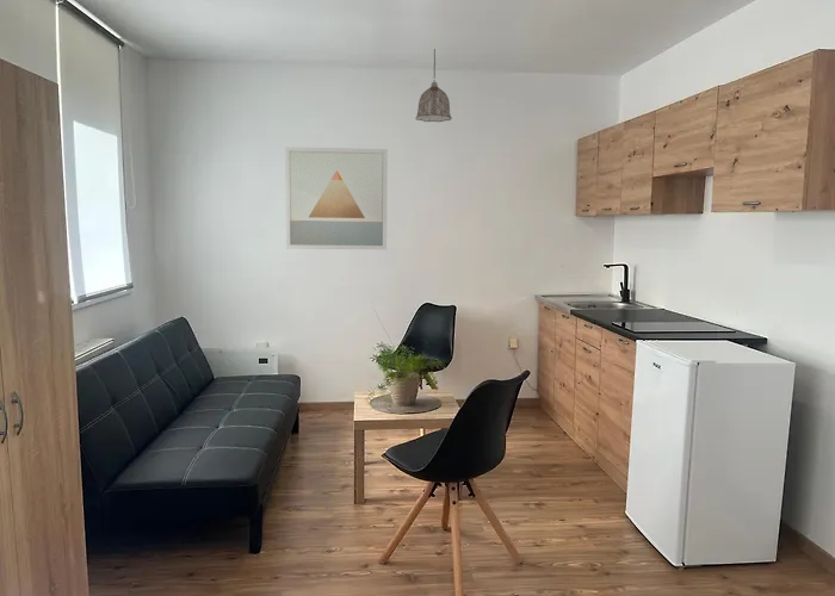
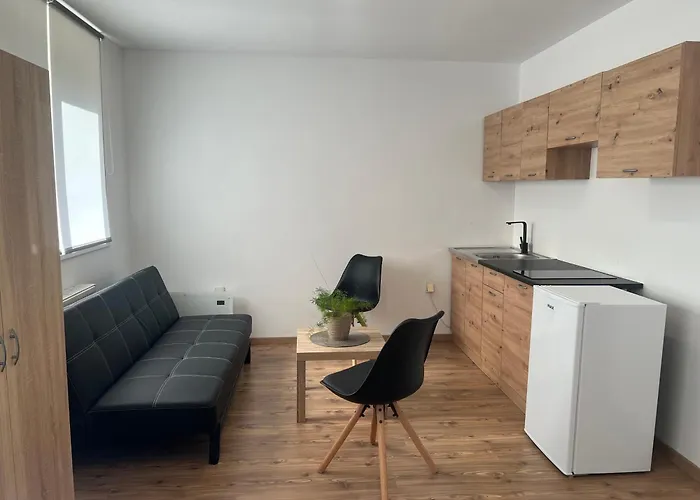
- wall art (336, 199)
- pendant lamp (433, 83)
